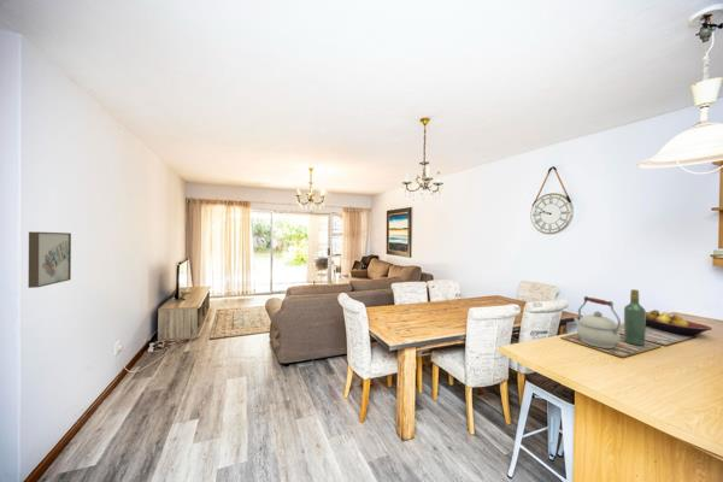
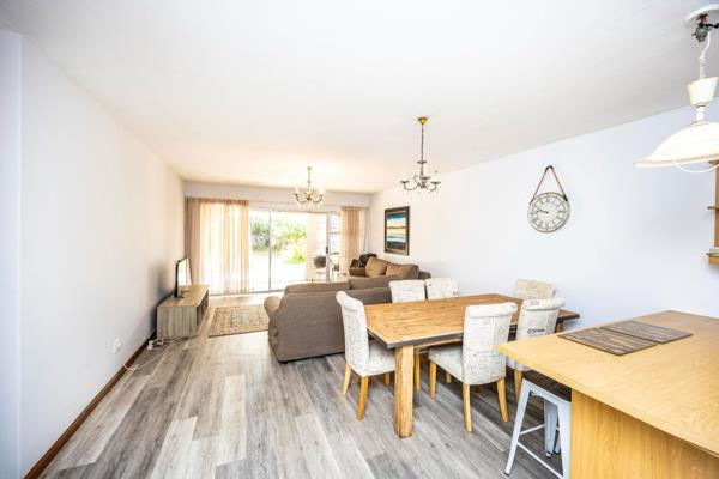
- wine bottle (634, 316)
- kettle (594, 319)
- wall art (51, 258)
- fruit bowl (666, 319)
